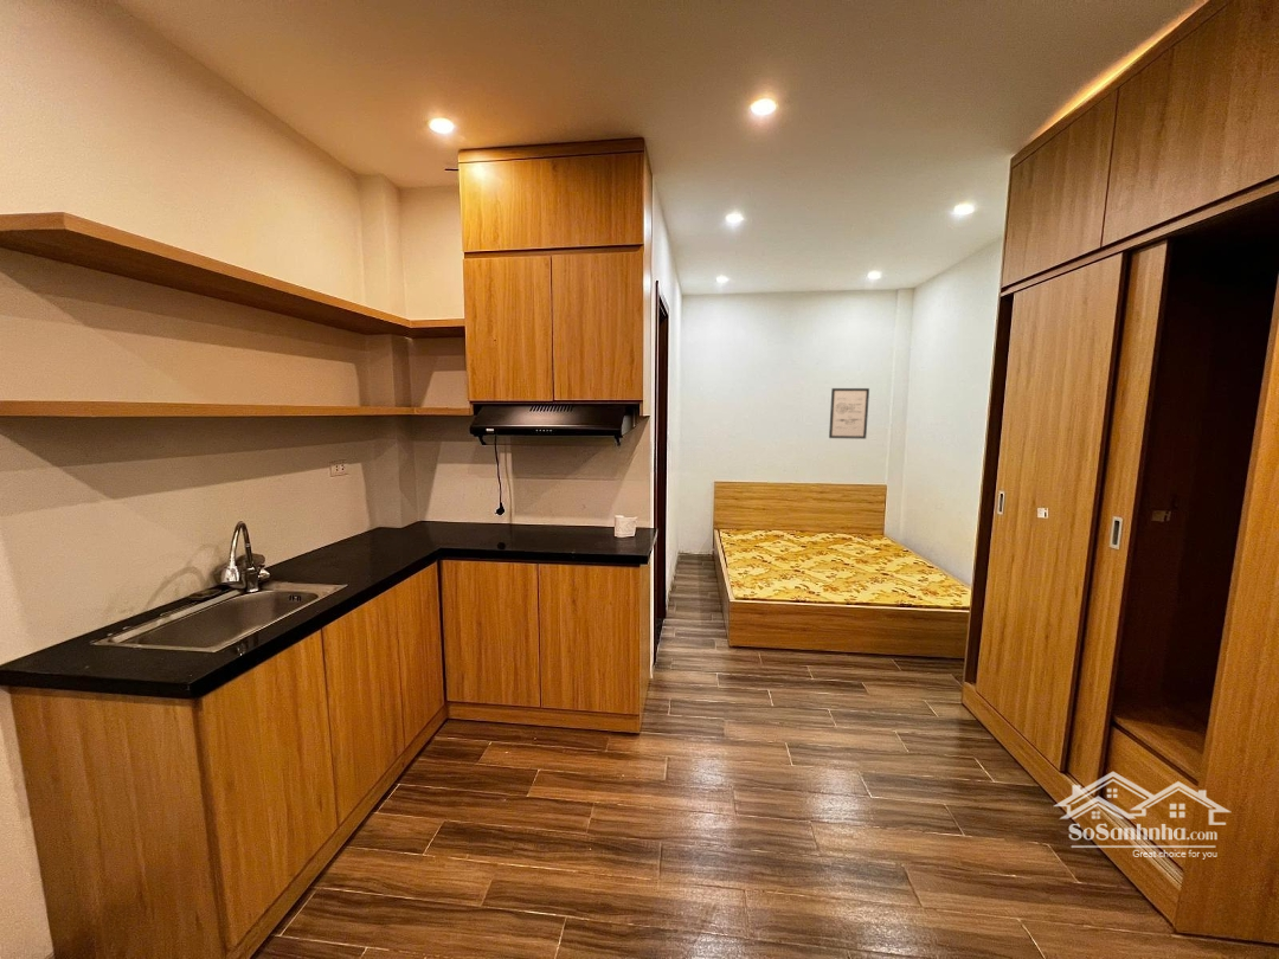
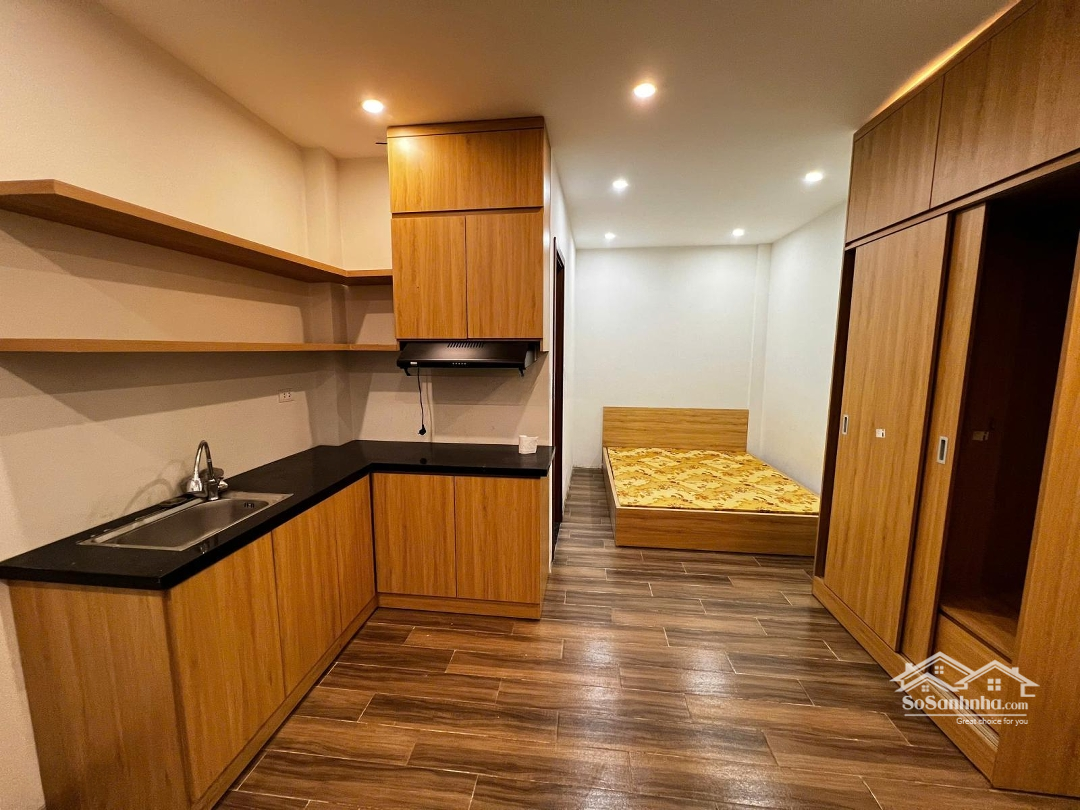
- wall art (848, 413)
